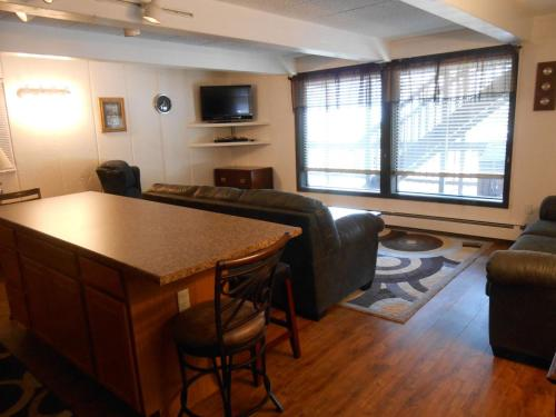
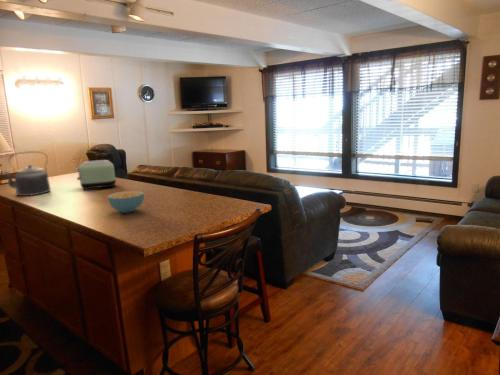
+ cereal bowl (126, 202)
+ toaster (95, 174)
+ kettle (27, 172)
